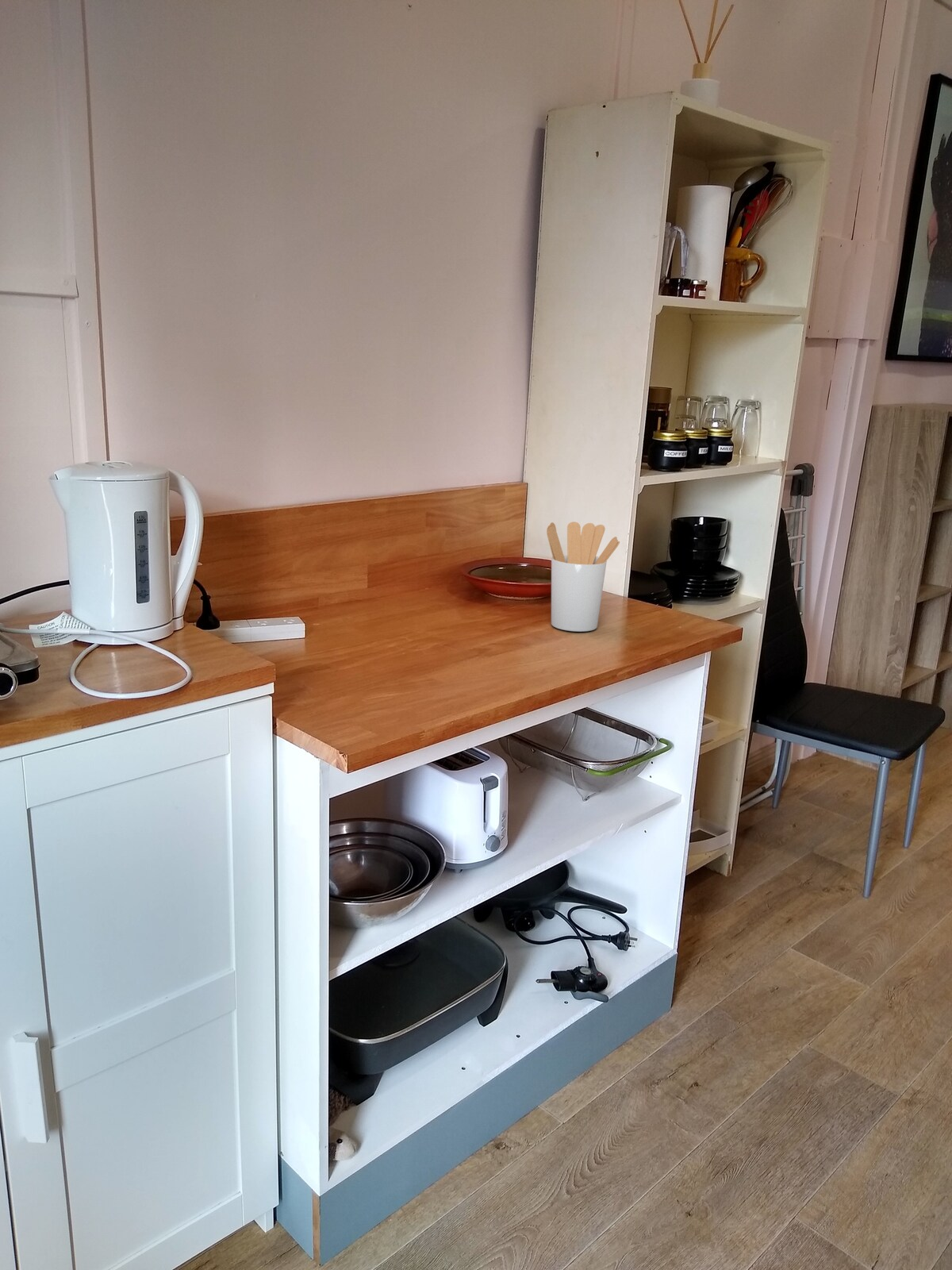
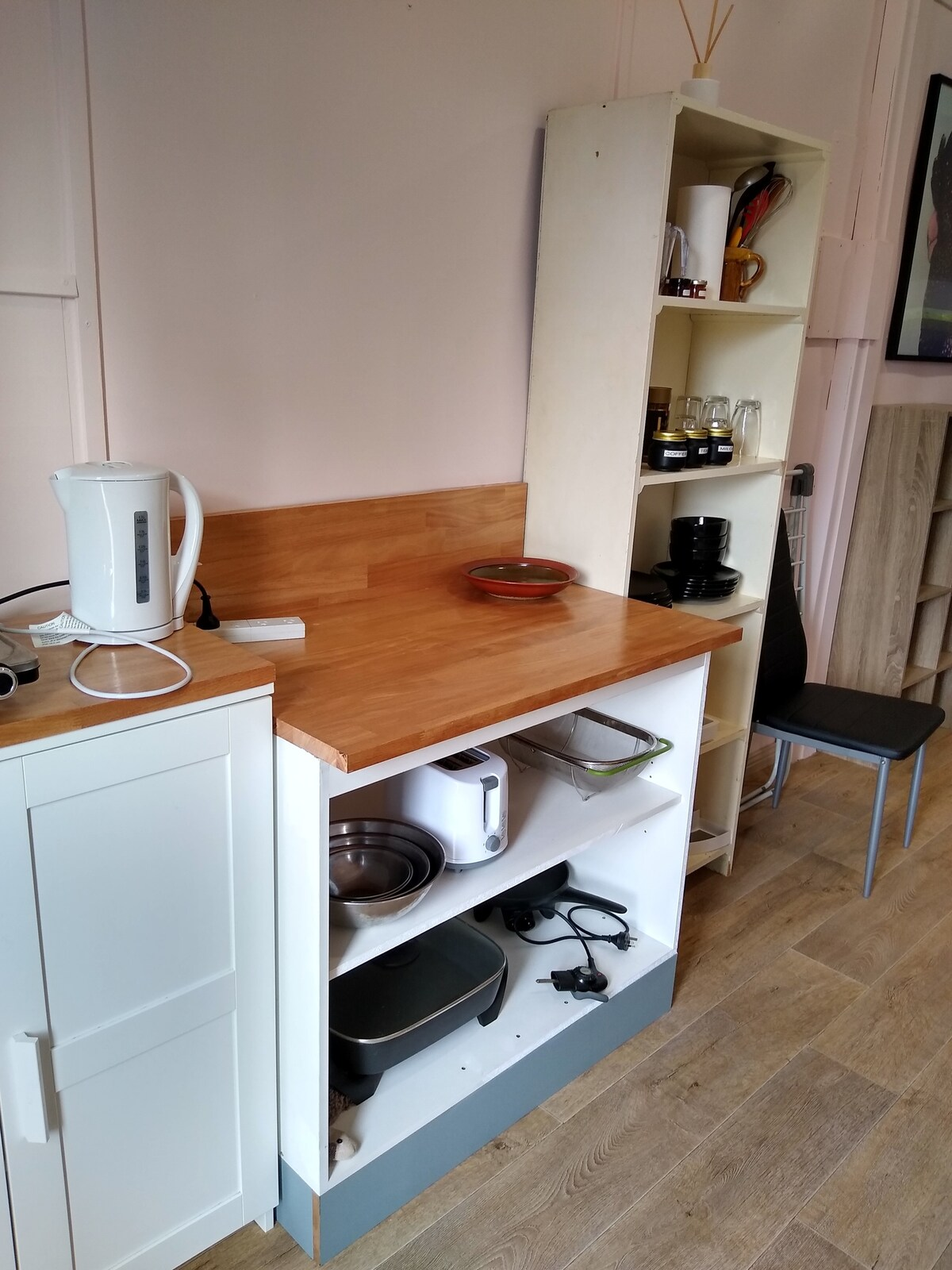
- utensil holder (579, 573)
